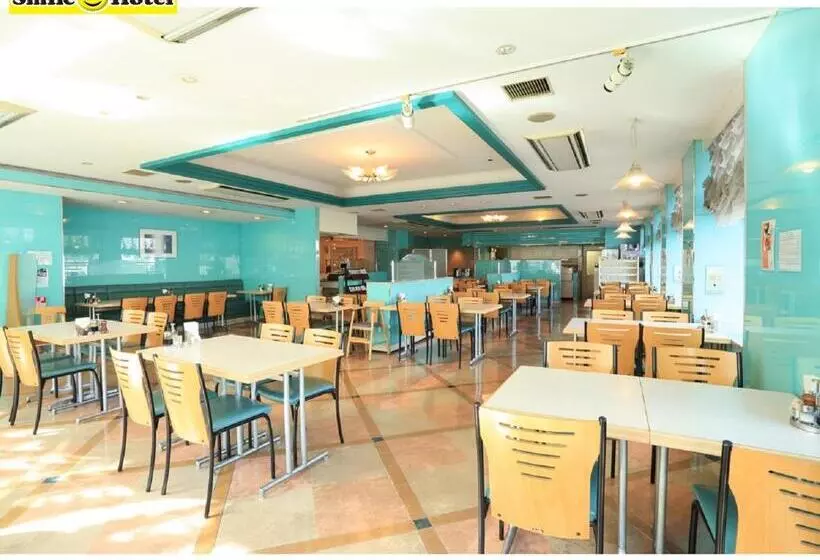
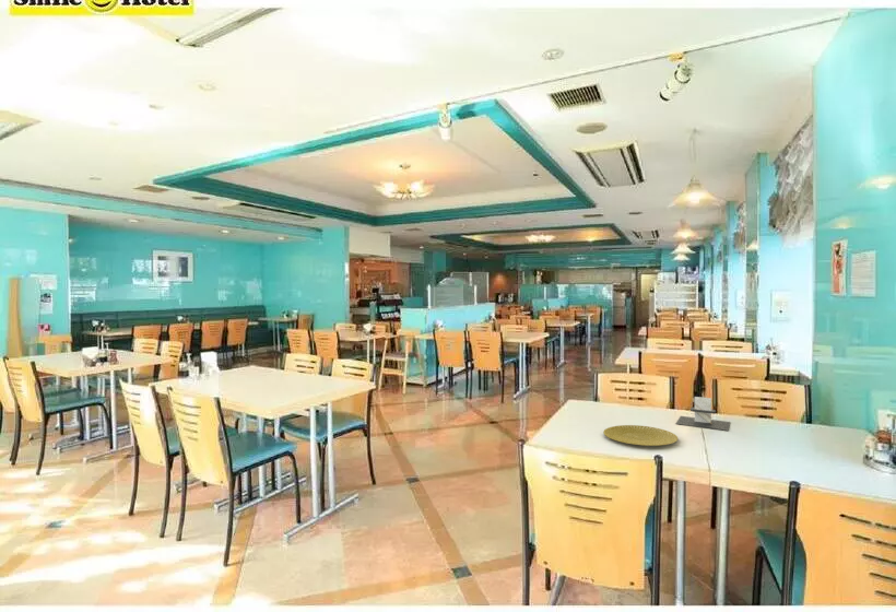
+ plate (639, 435)
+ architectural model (703, 410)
